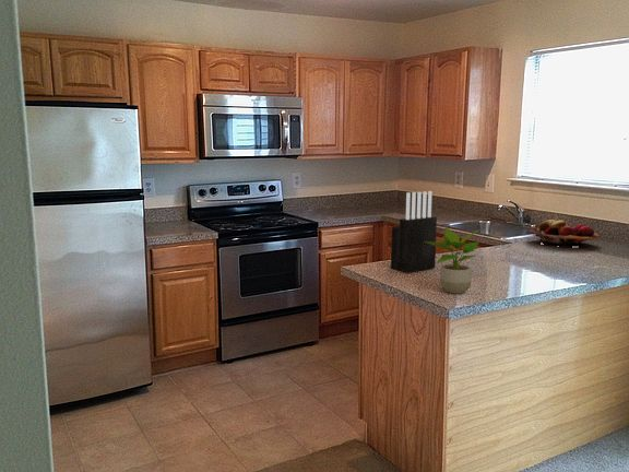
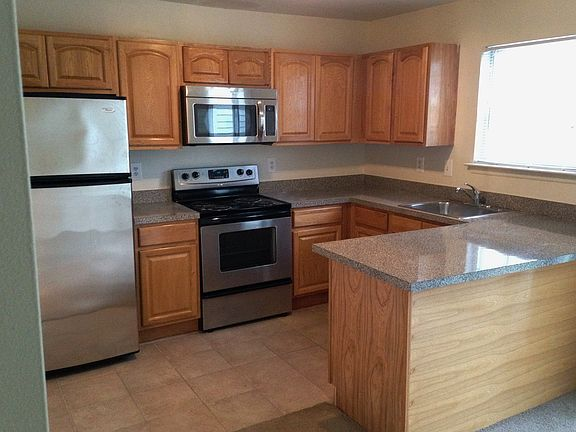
- knife block (412, 229)
- potted plant (450, 259)
- fruit basket (562, 232)
